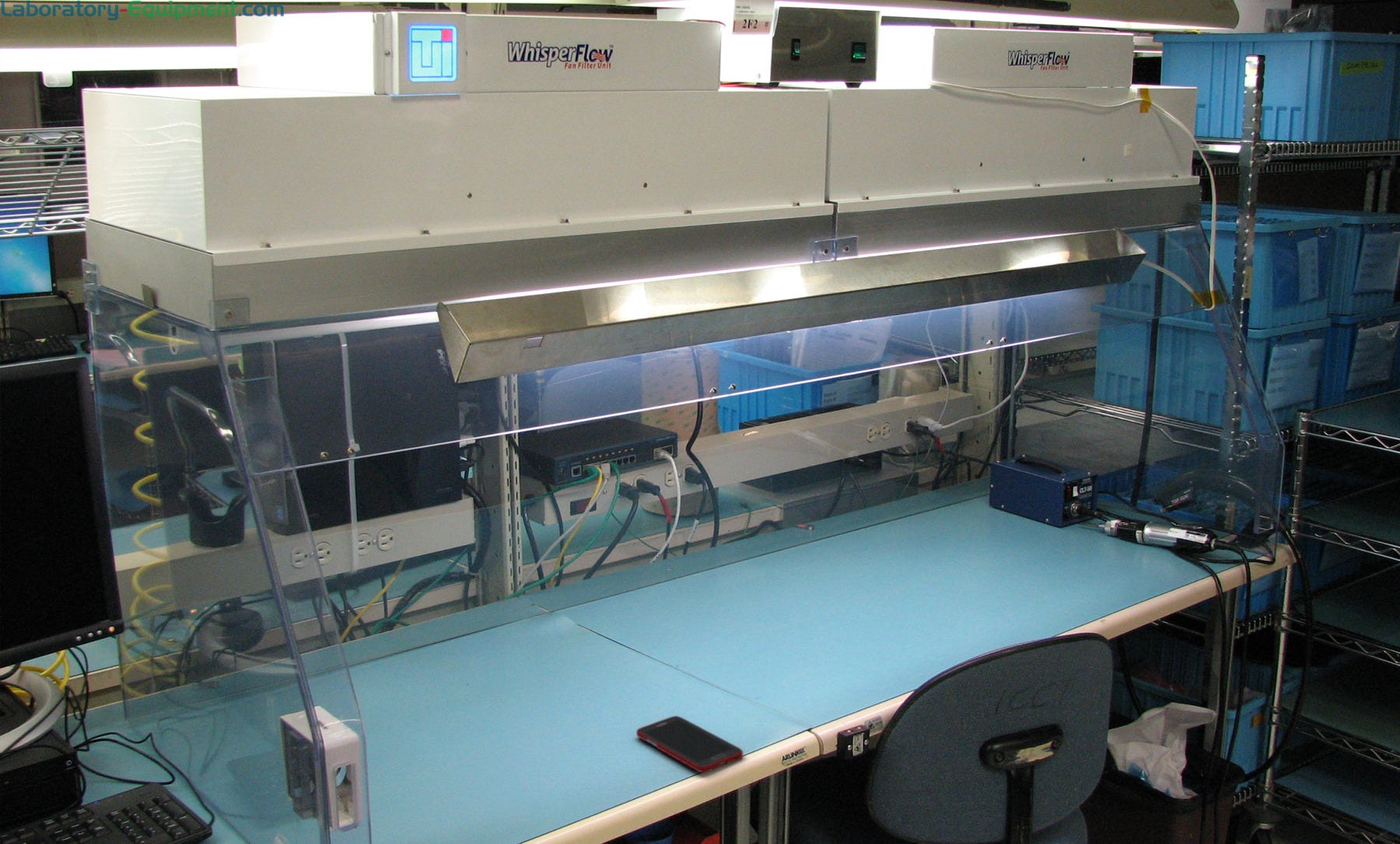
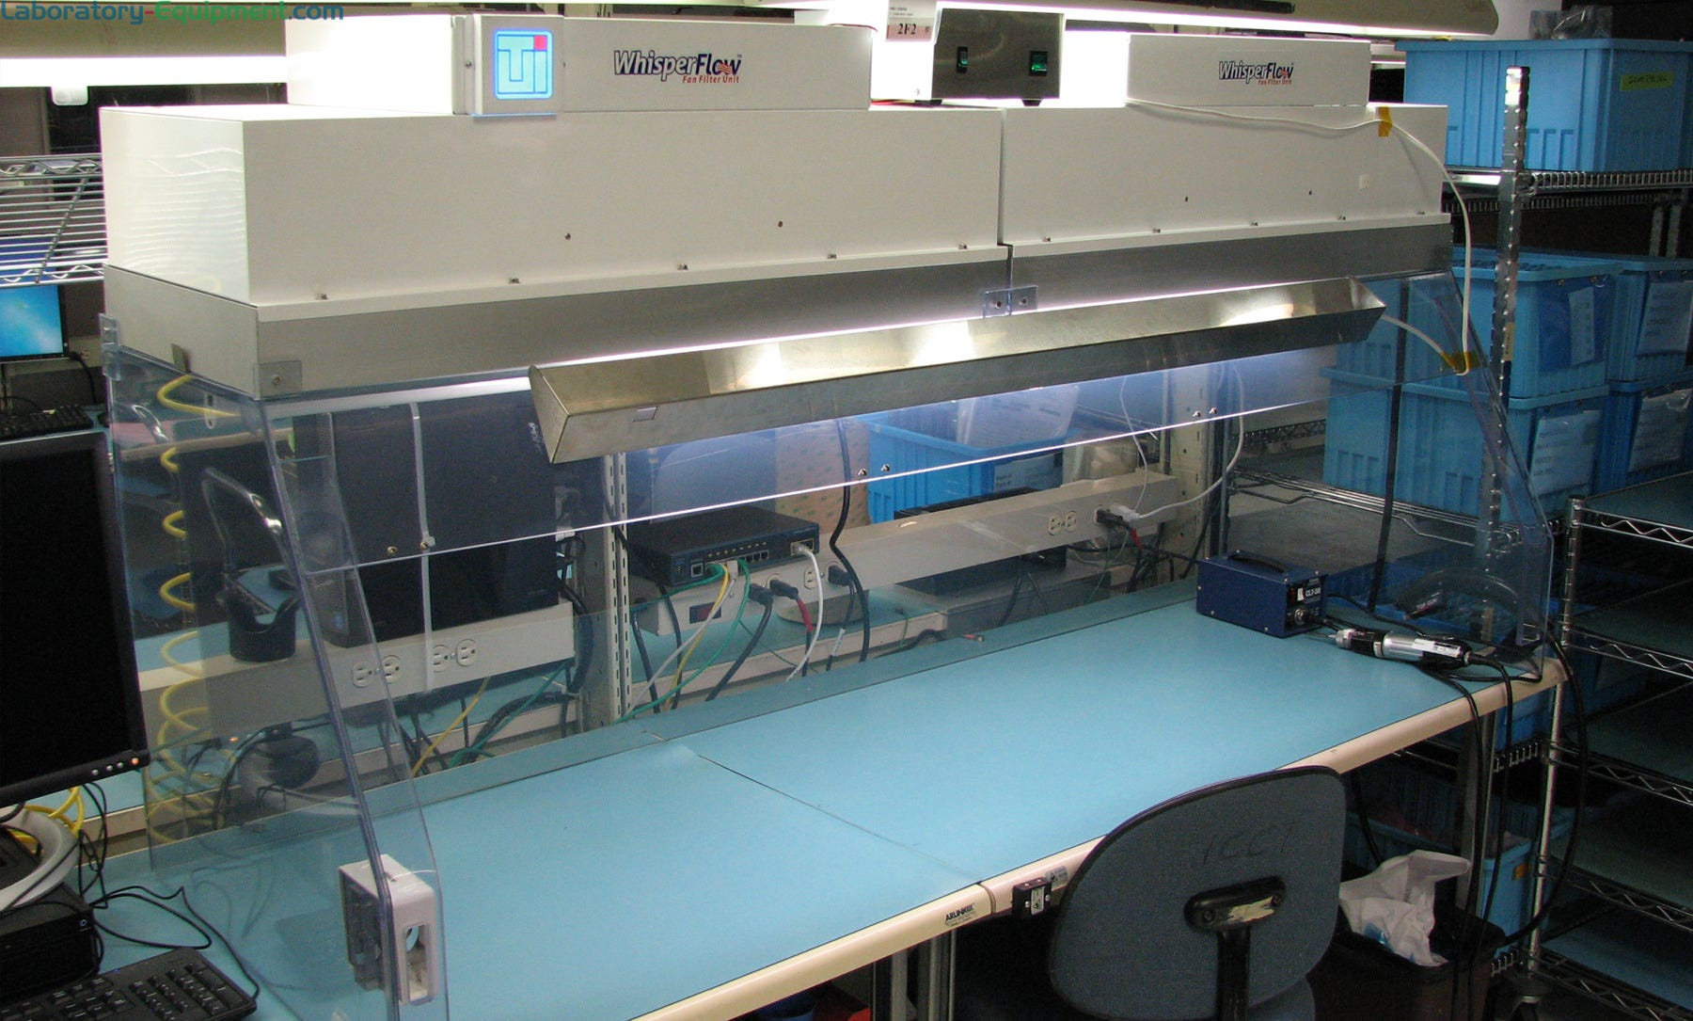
- cell phone (688, 743)
